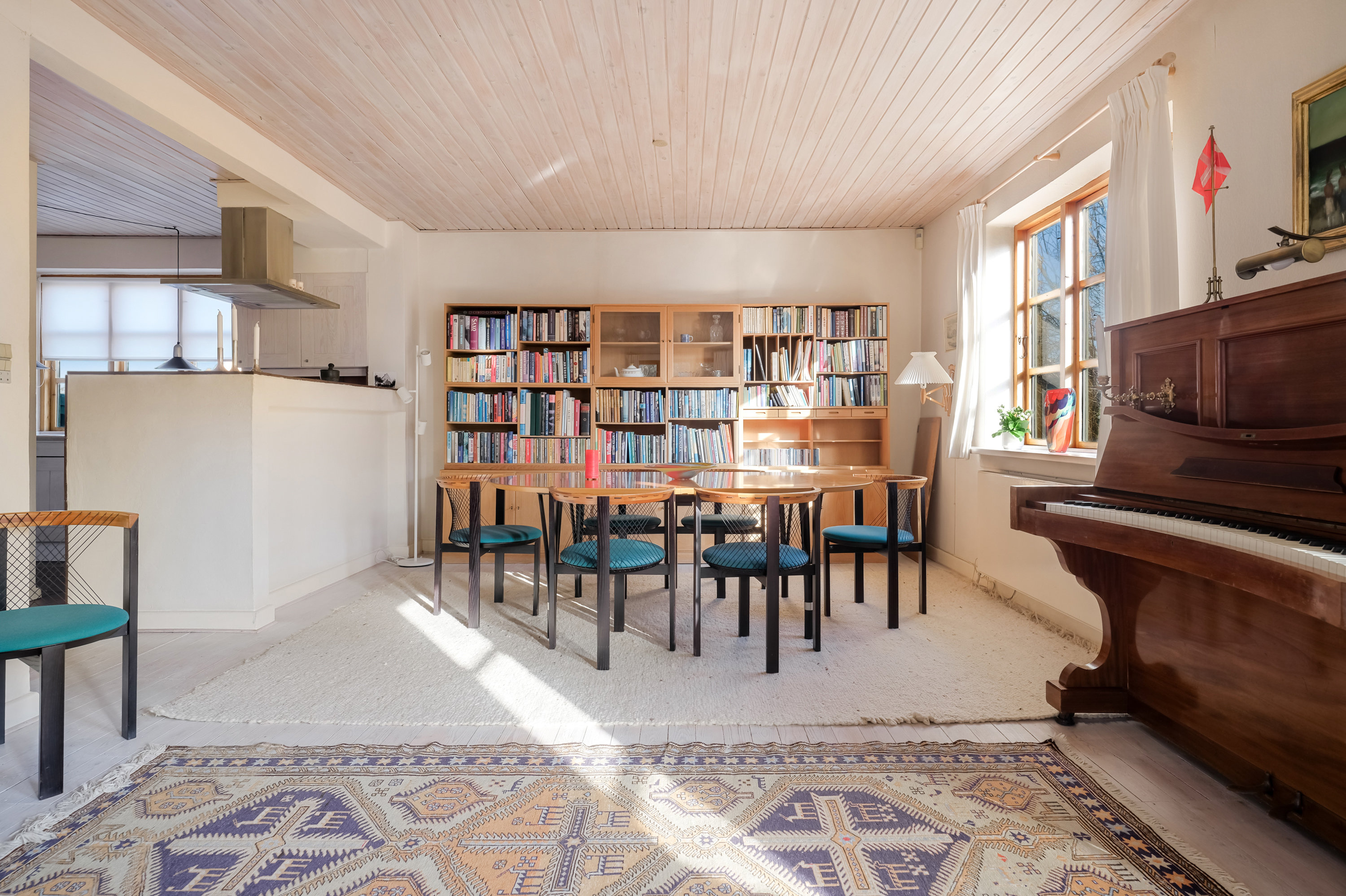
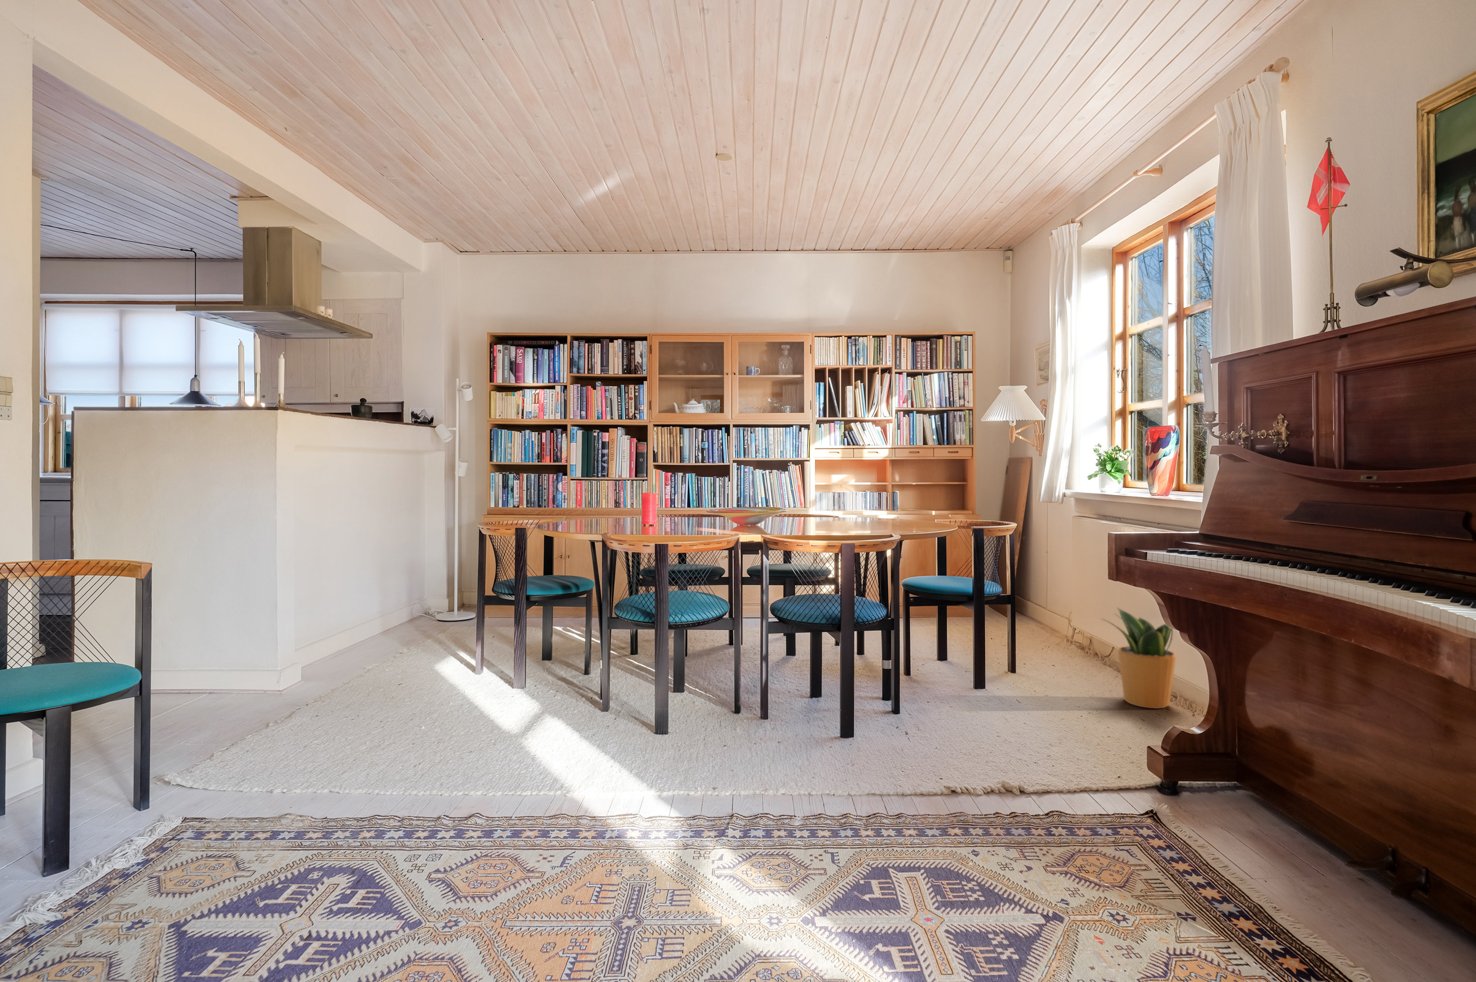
+ potted plant (1142, 659)
